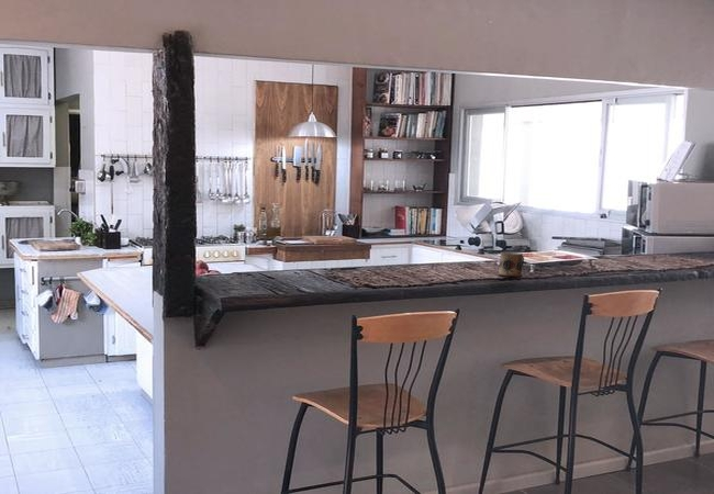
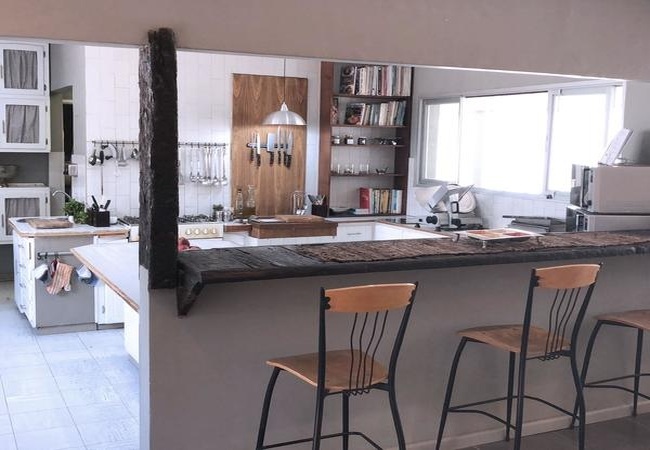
- mug (512, 263)
